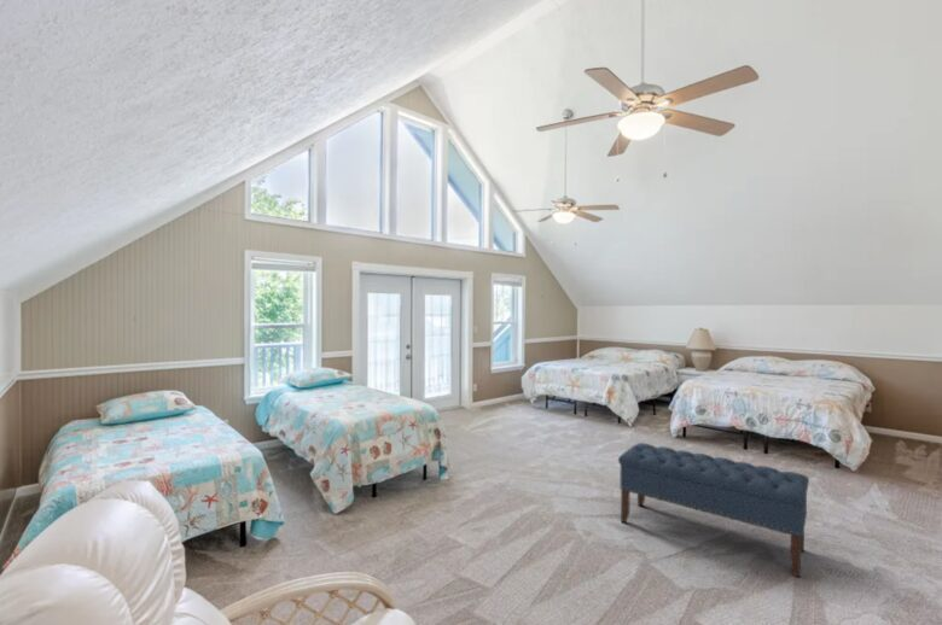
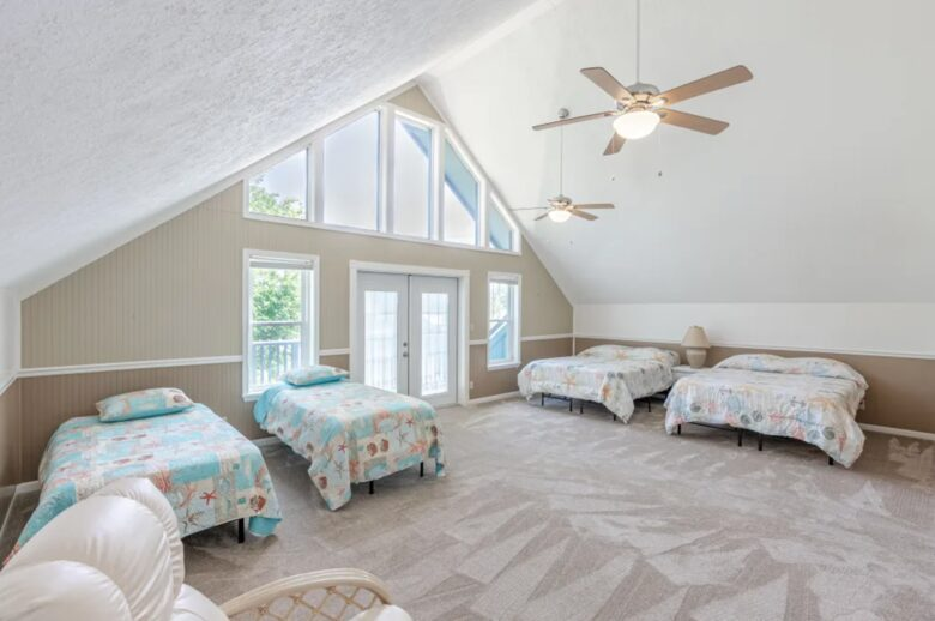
- bench (706, 497)
